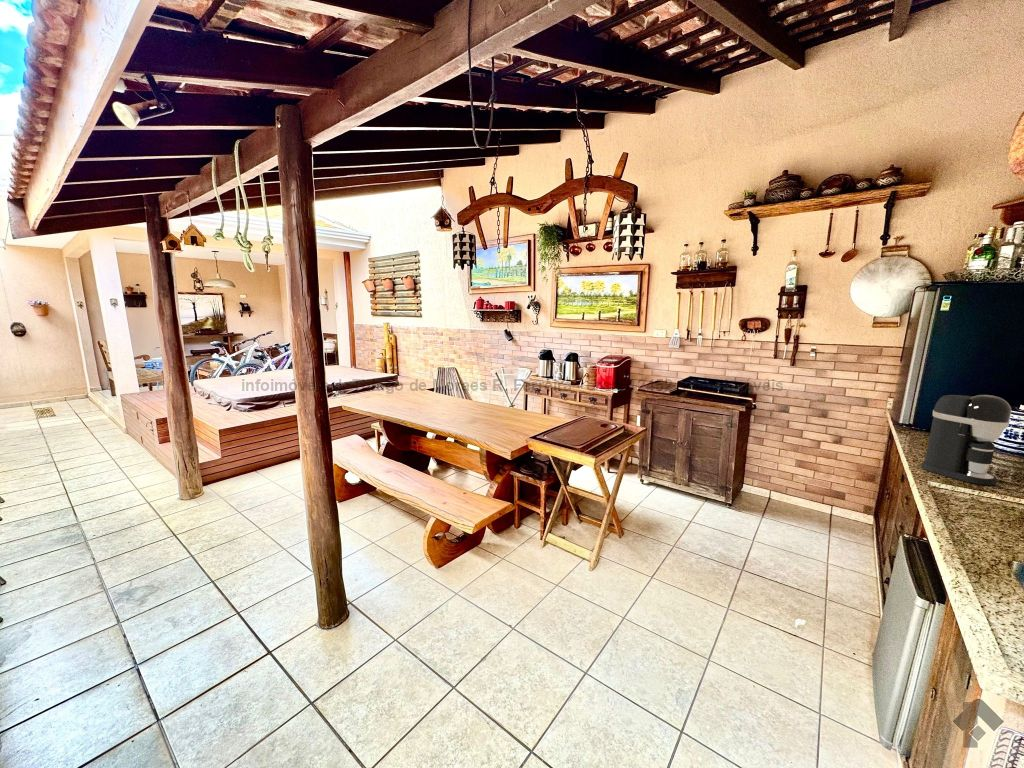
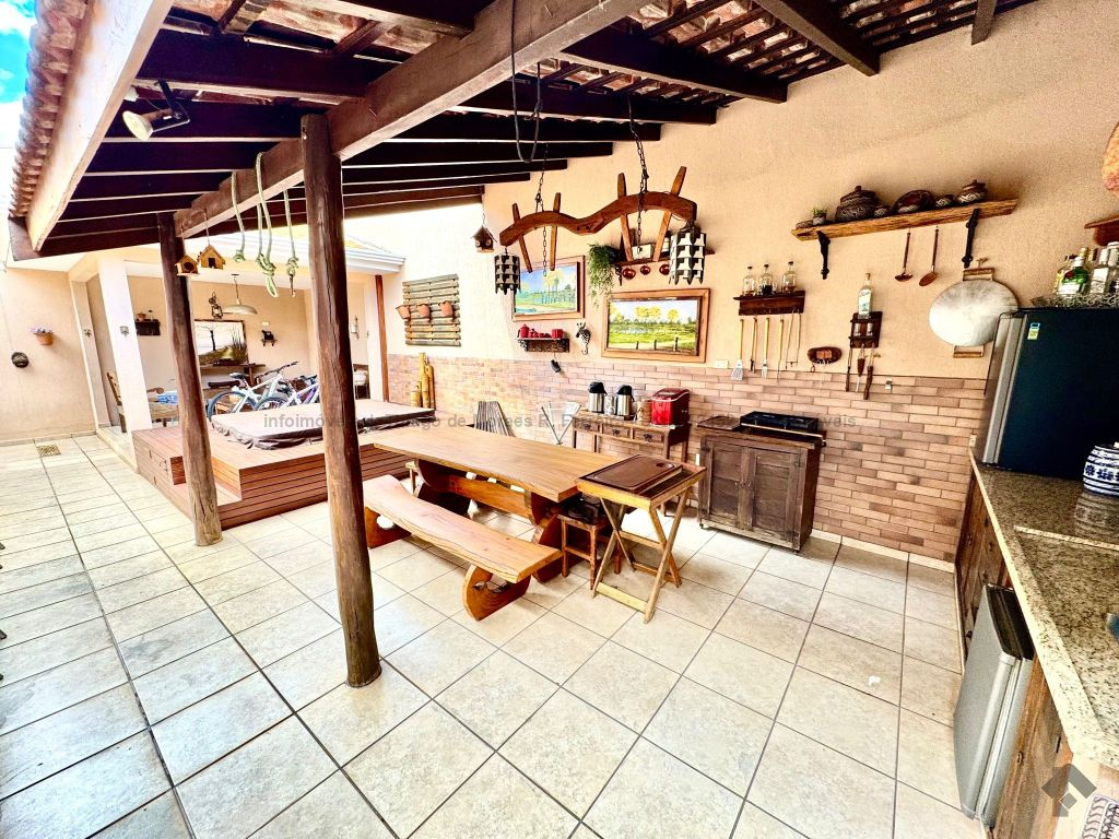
- coffee maker (965, 434)
